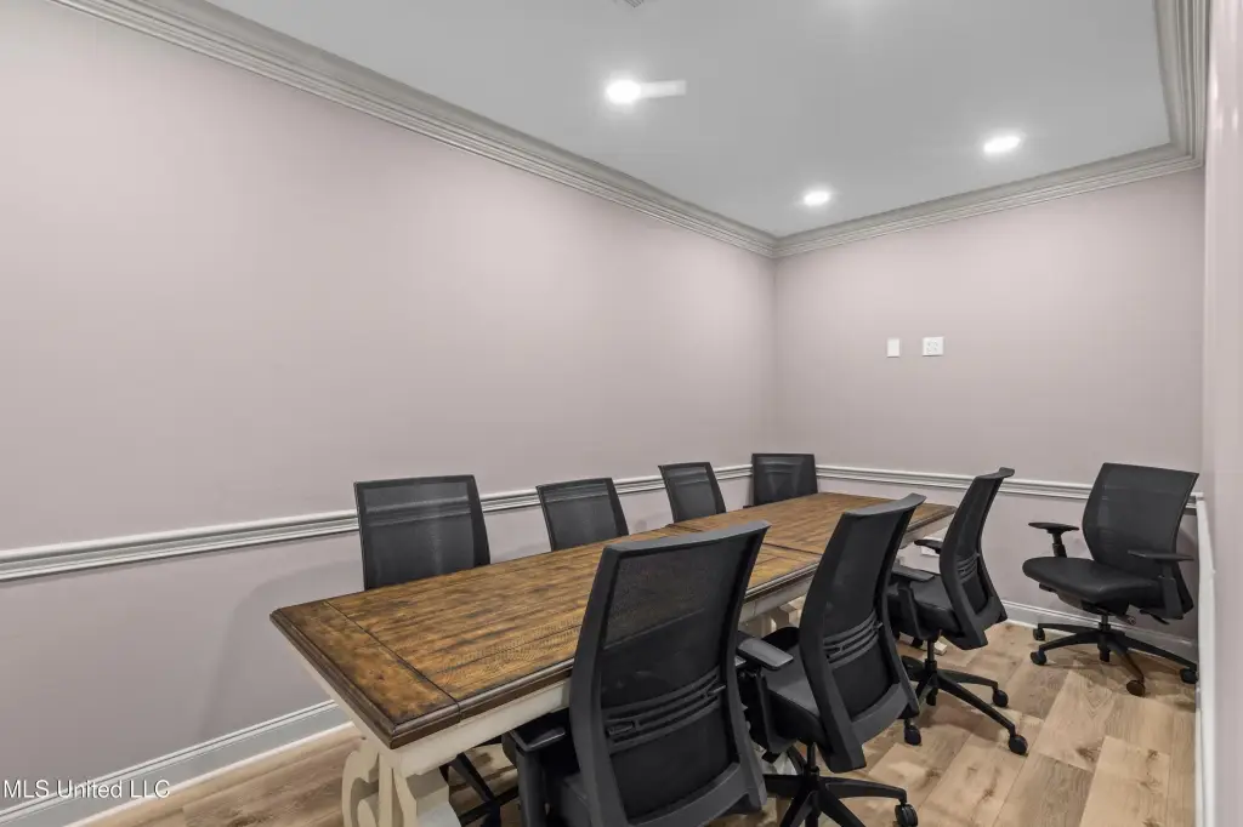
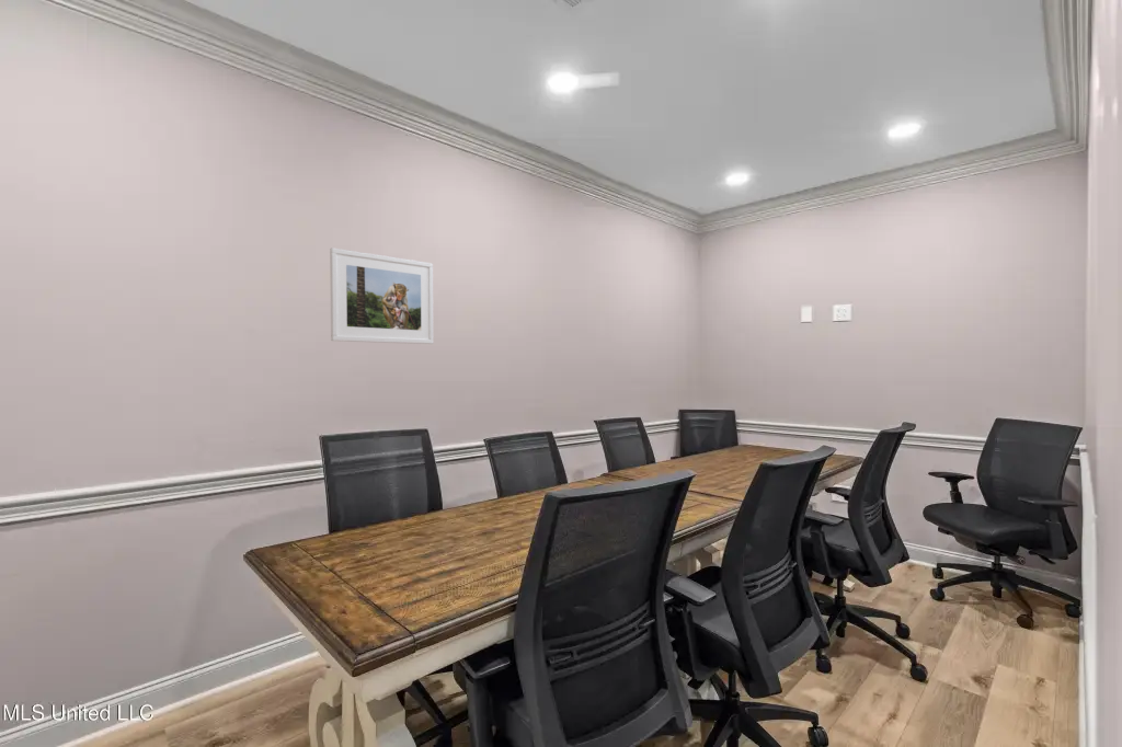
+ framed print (385, 299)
